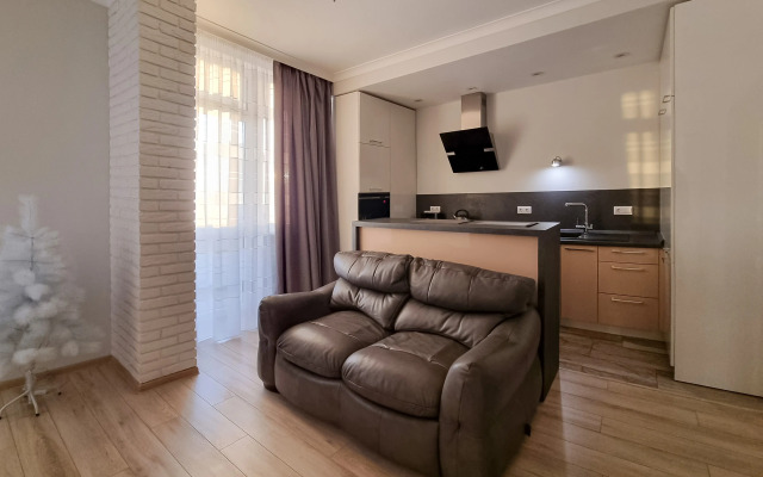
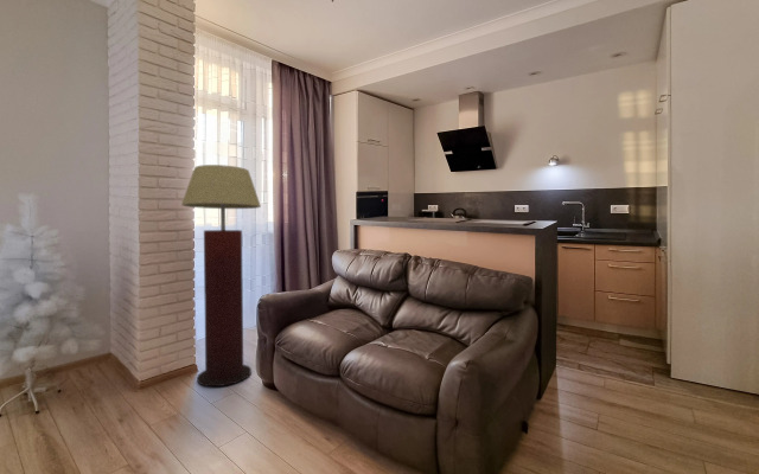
+ floor lamp (223, 273)
